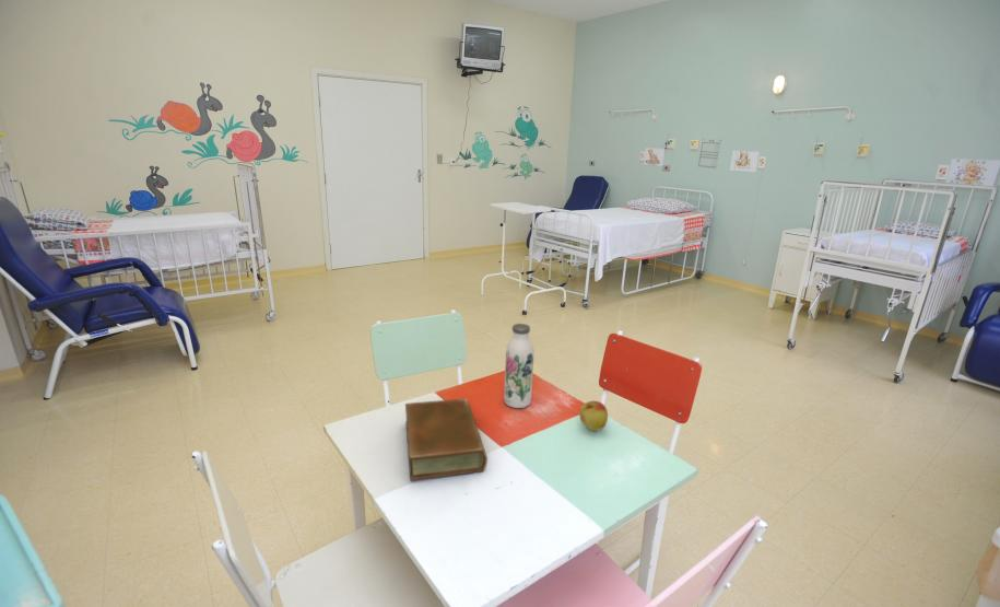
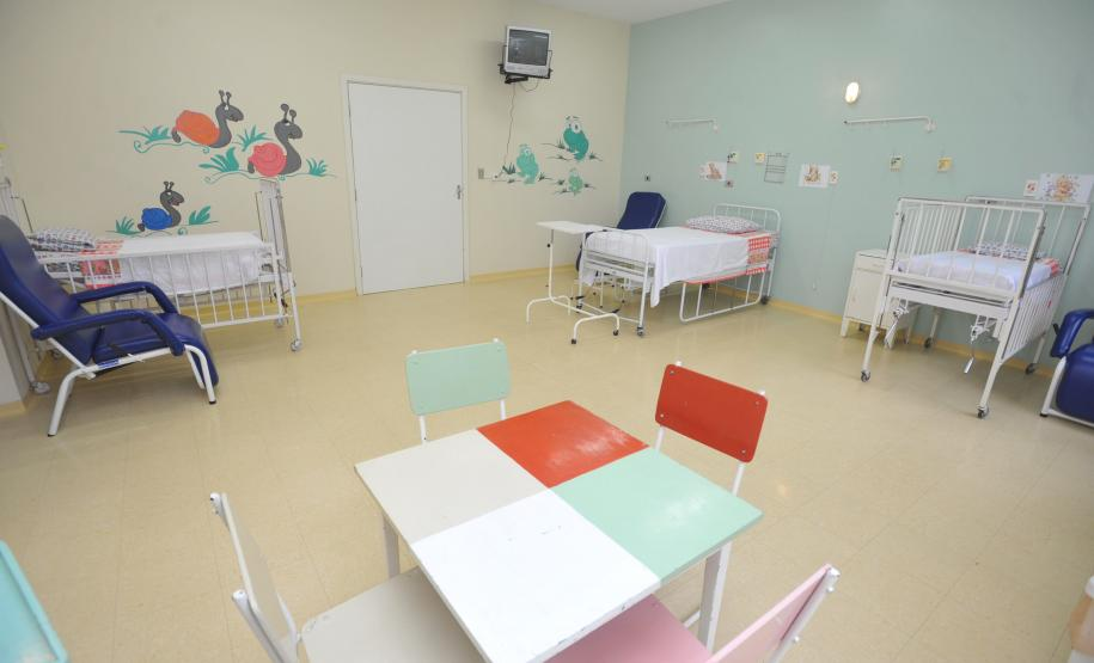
- apple (592, 416)
- water bottle (519, 364)
- book (443, 434)
